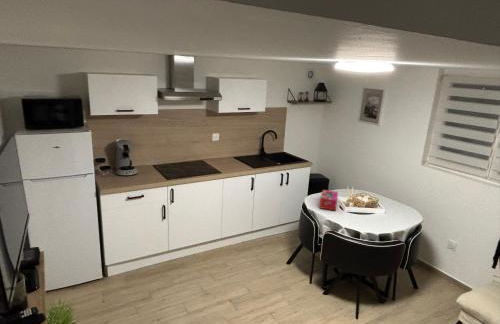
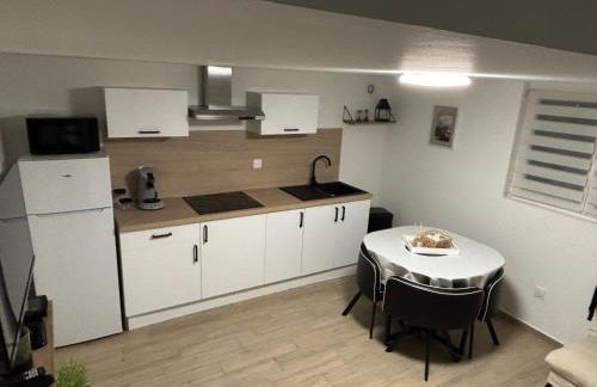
- tissue box (329, 199)
